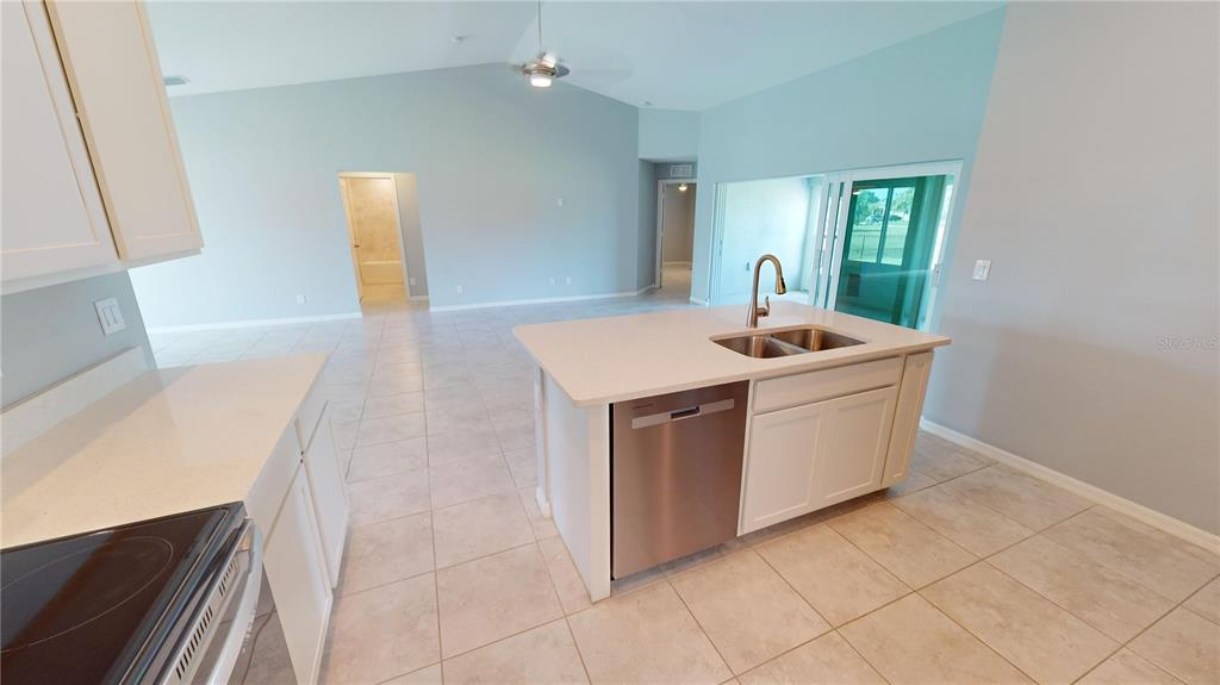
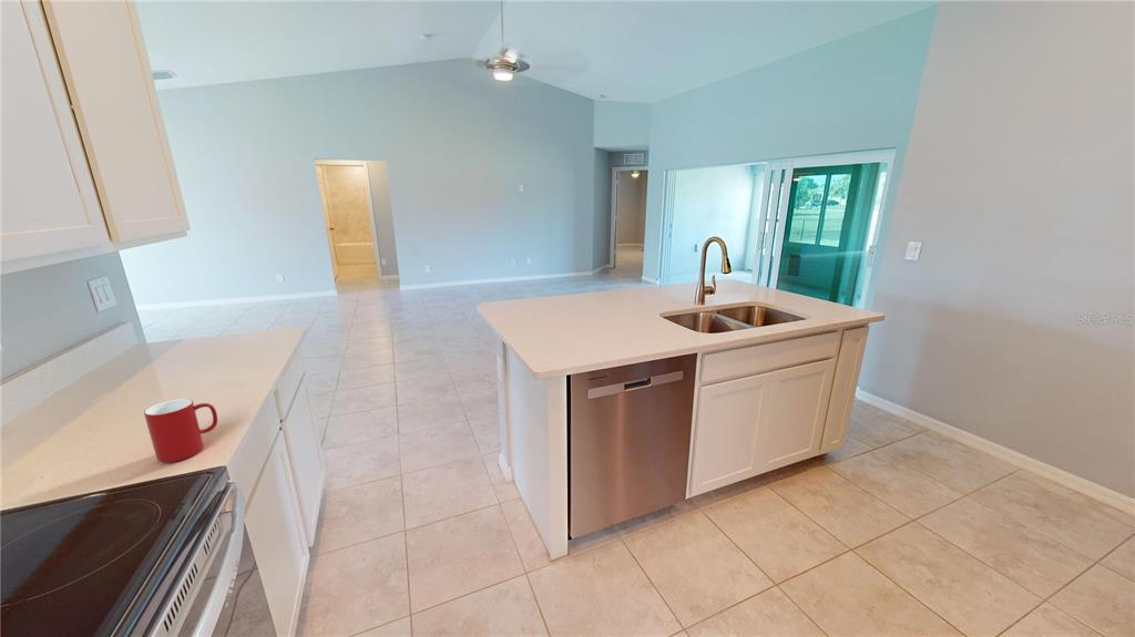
+ cup (185, 428)
